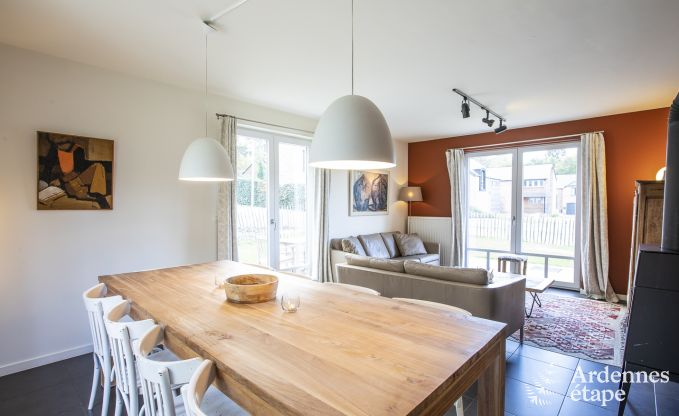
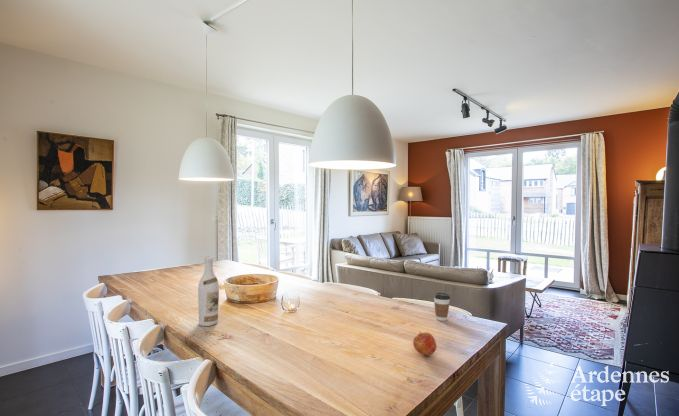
+ wine bottle (208, 289)
+ apple (424, 343)
+ coffee cup (441, 306)
